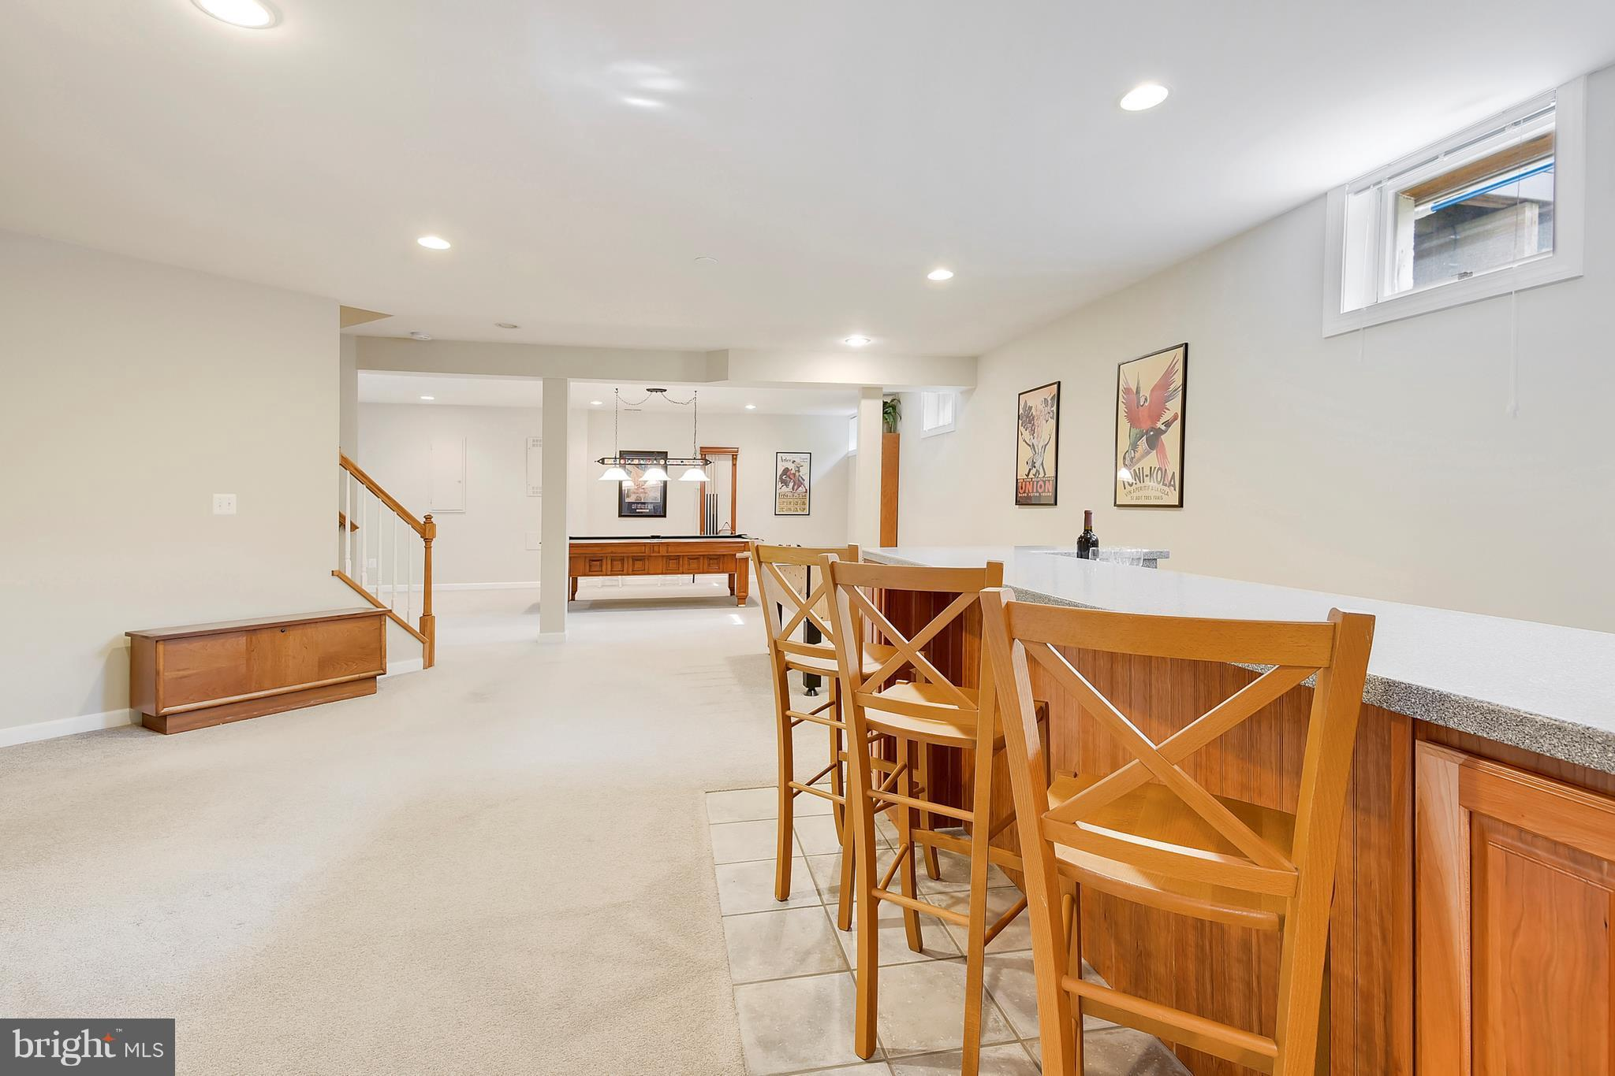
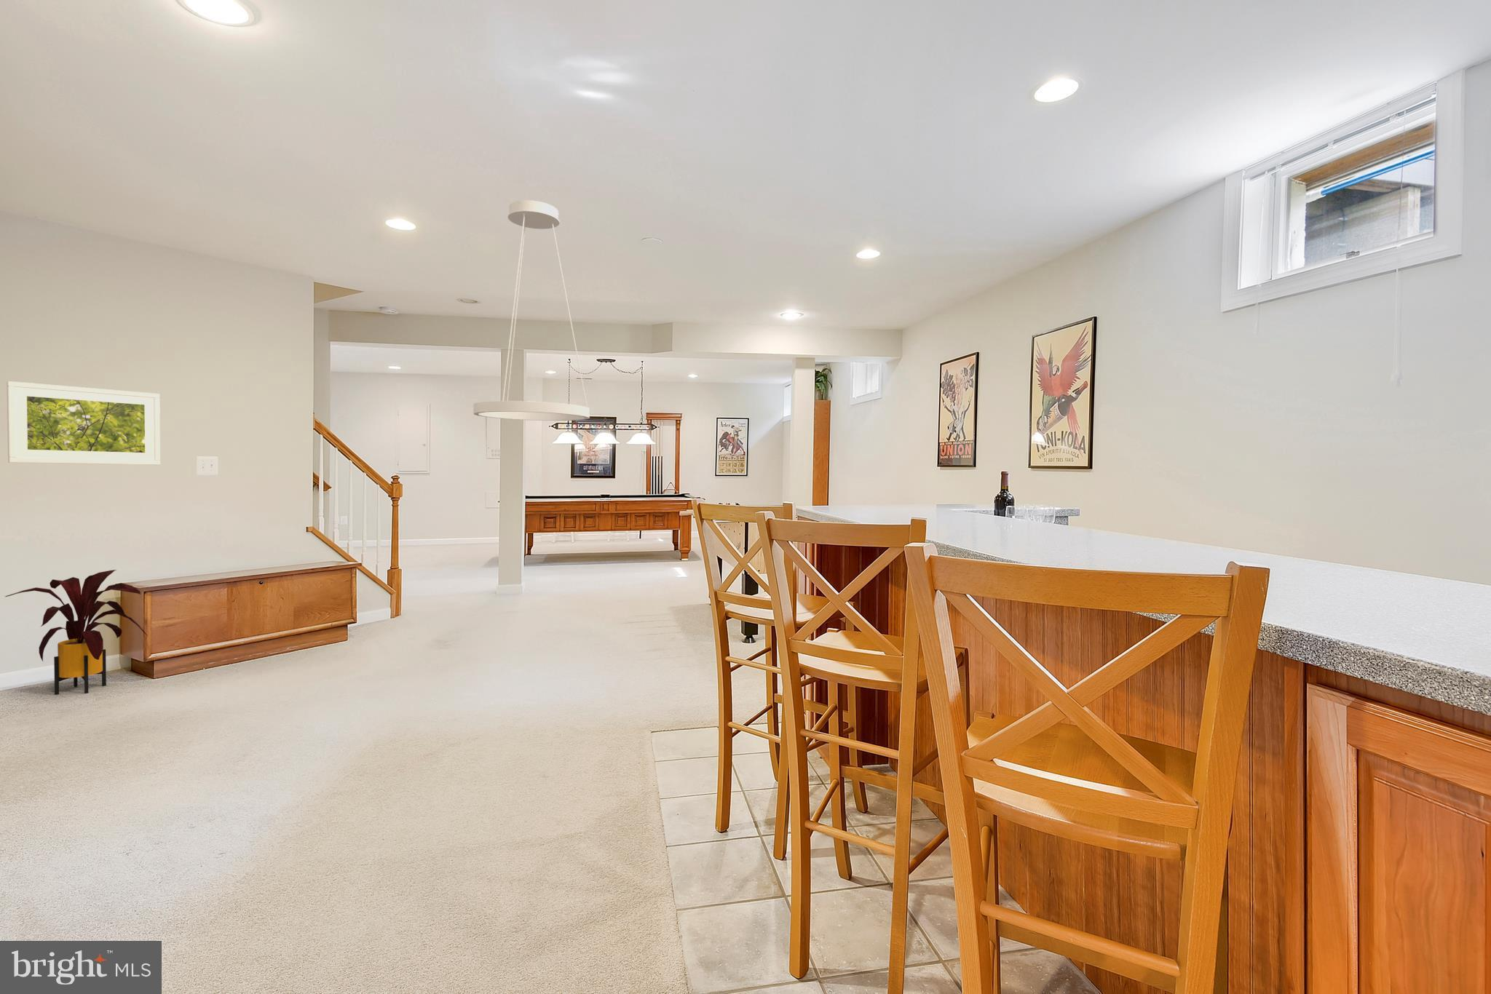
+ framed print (88, 426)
+ house plant (75, 631)
+ pendant light (516, 313)
